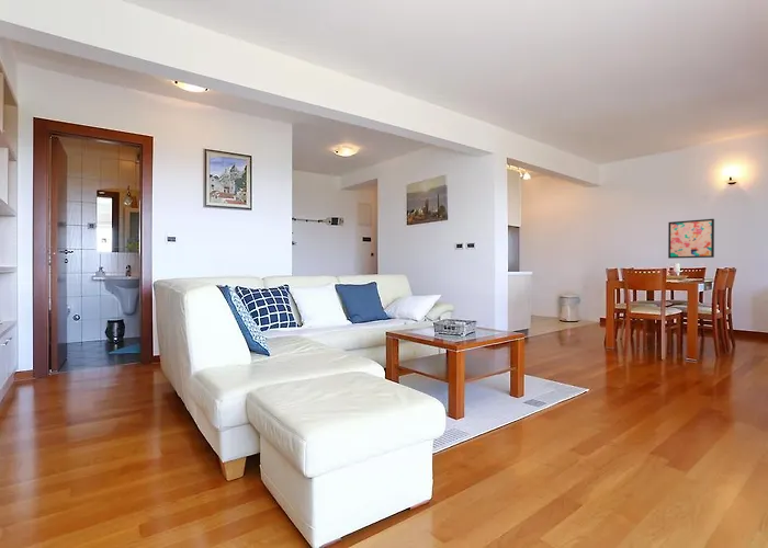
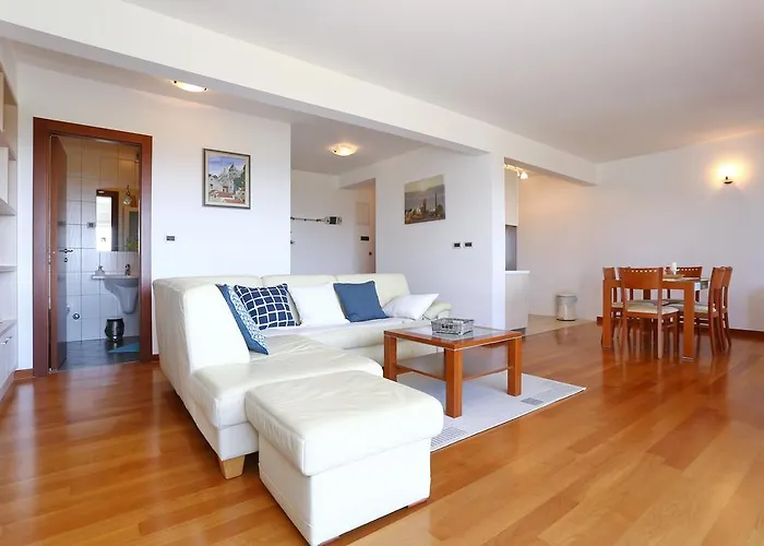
- wall art (690, 239)
